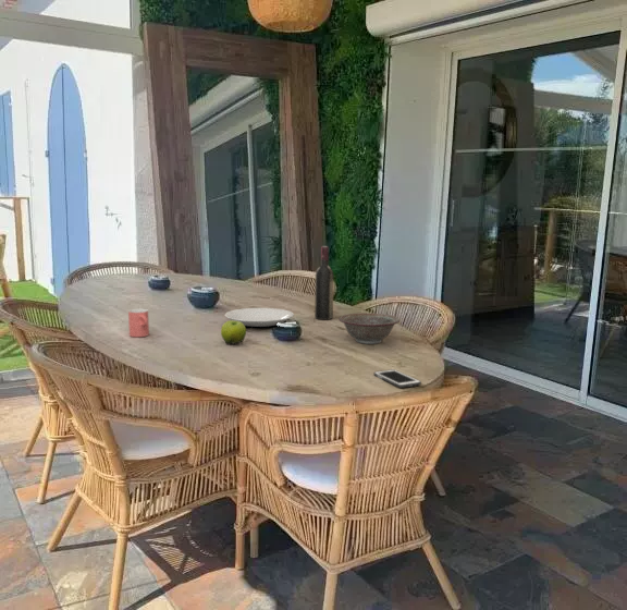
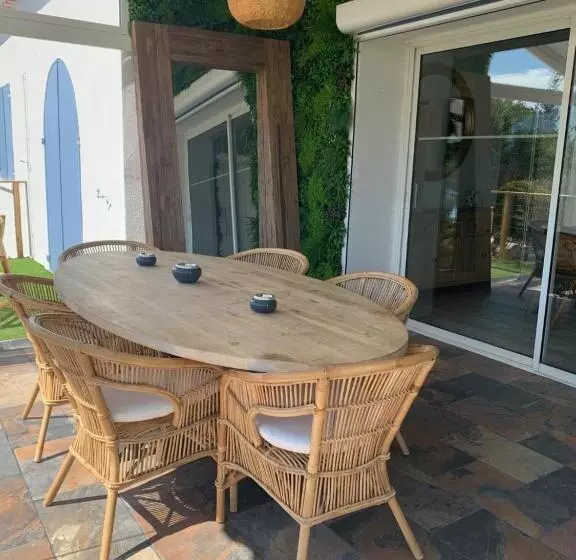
- fruit (233, 331)
- cell phone (396, 378)
- plate (259, 319)
- wine bottle (324, 282)
- cup (140, 324)
- decorative bowl (368, 329)
